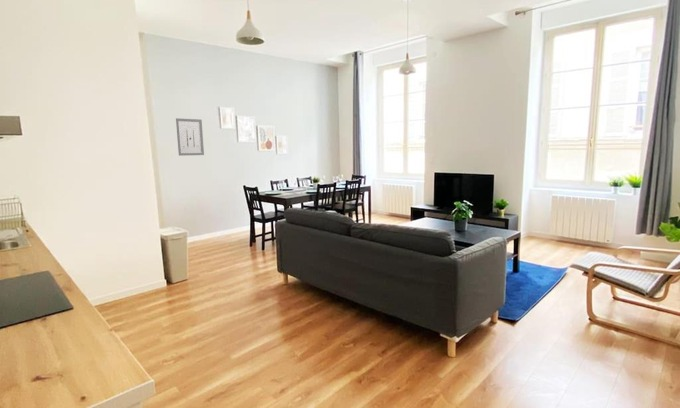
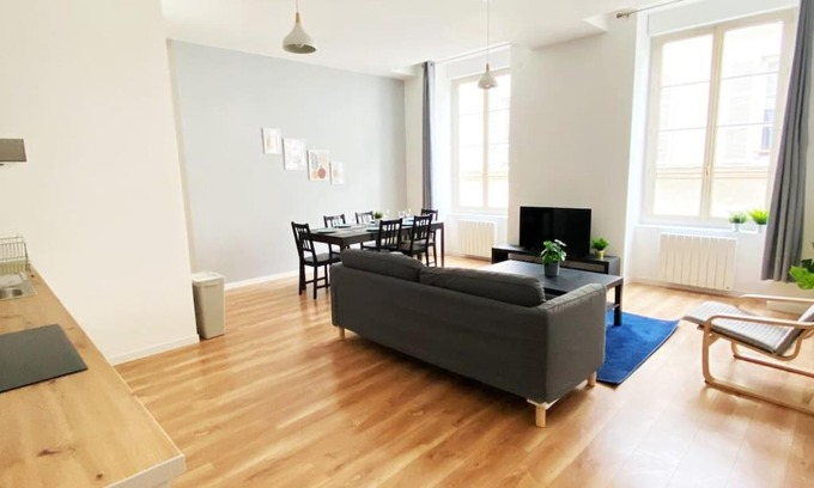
- wall art (190, 137)
